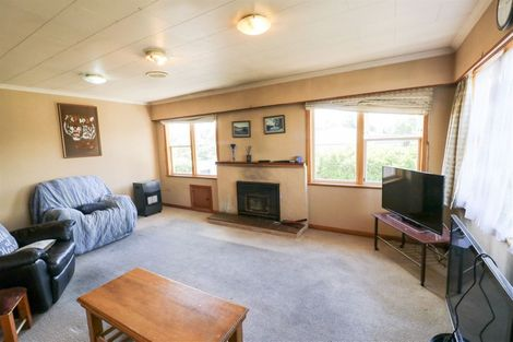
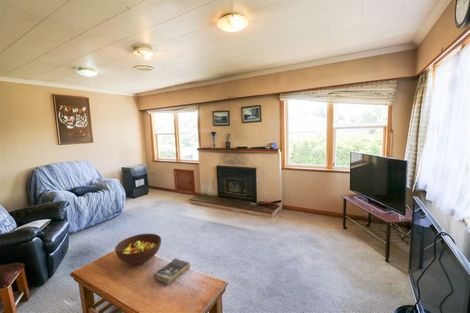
+ book (172, 270)
+ fruit bowl (139, 252)
